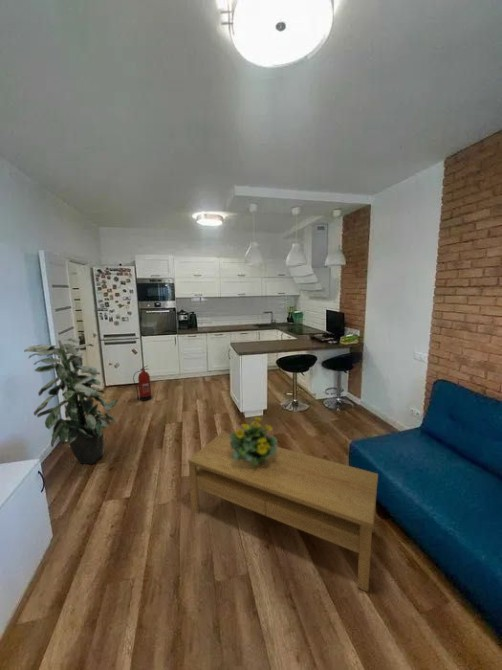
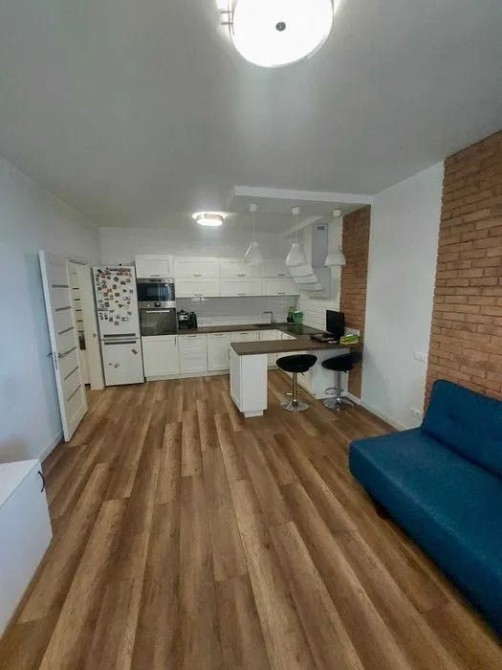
- coffee table (278, 493)
- indoor plant (75, 402)
- fire extinguisher (142, 382)
- flowering plant (251, 439)
